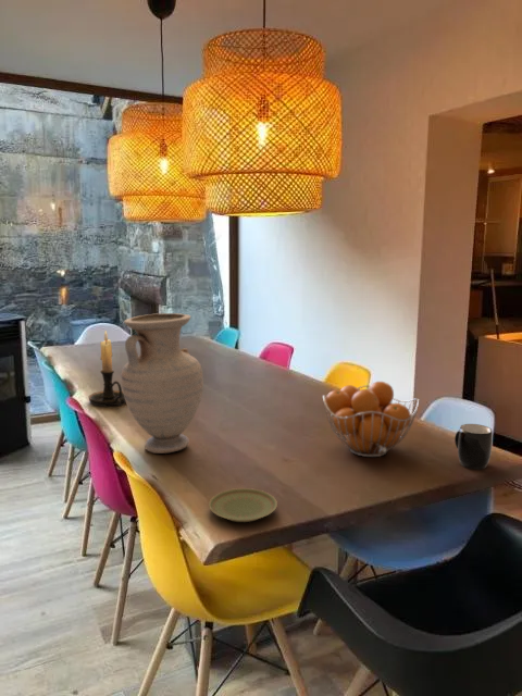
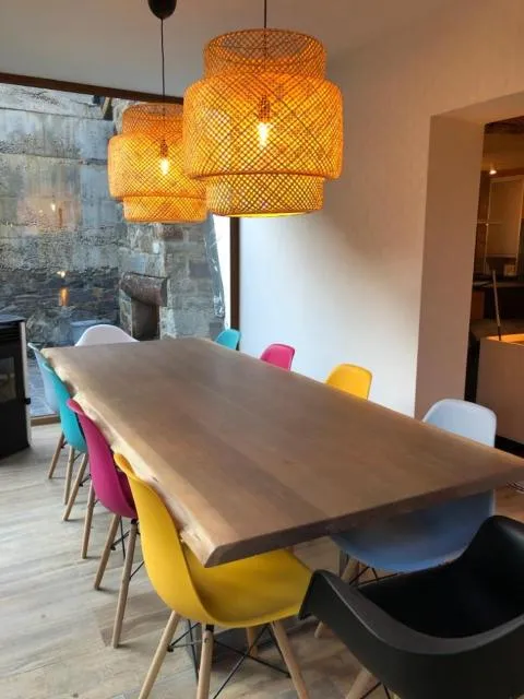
- fruit basket (369, 417)
- mug (470, 445)
- vase (162, 383)
- candle holder (109, 366)
- plate (243, 507)
